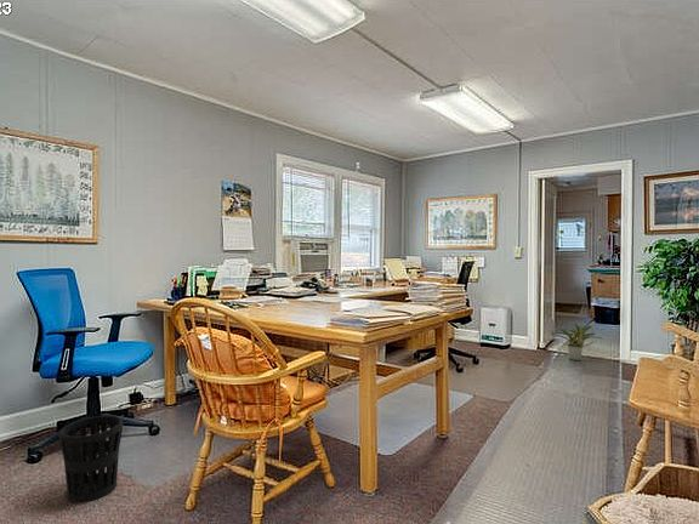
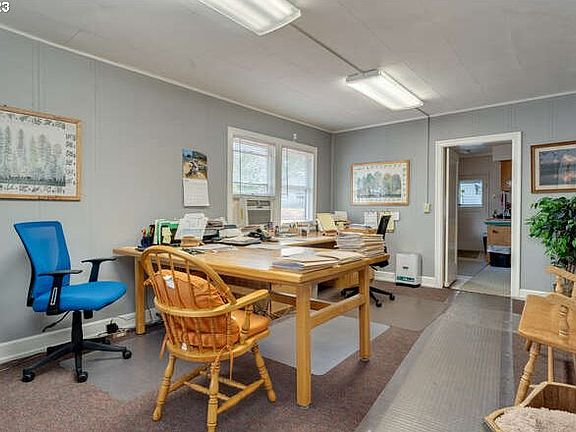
- potted plant (576, 341)
- wastebasket (92, 457)
